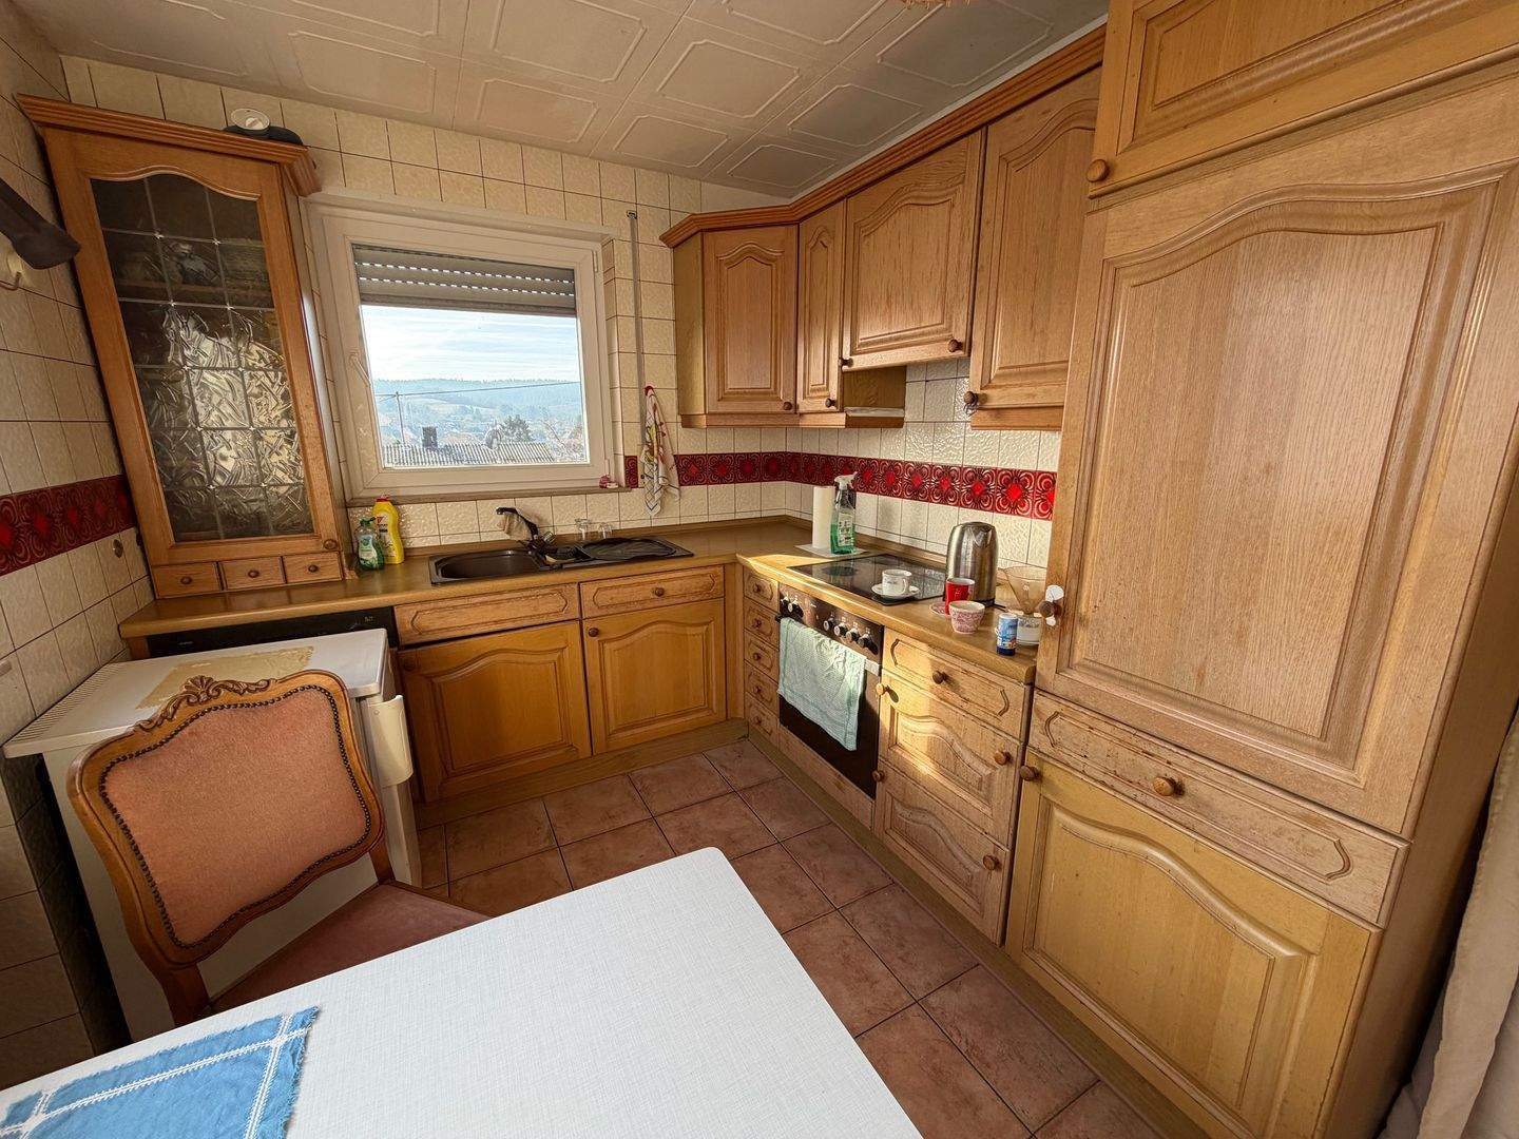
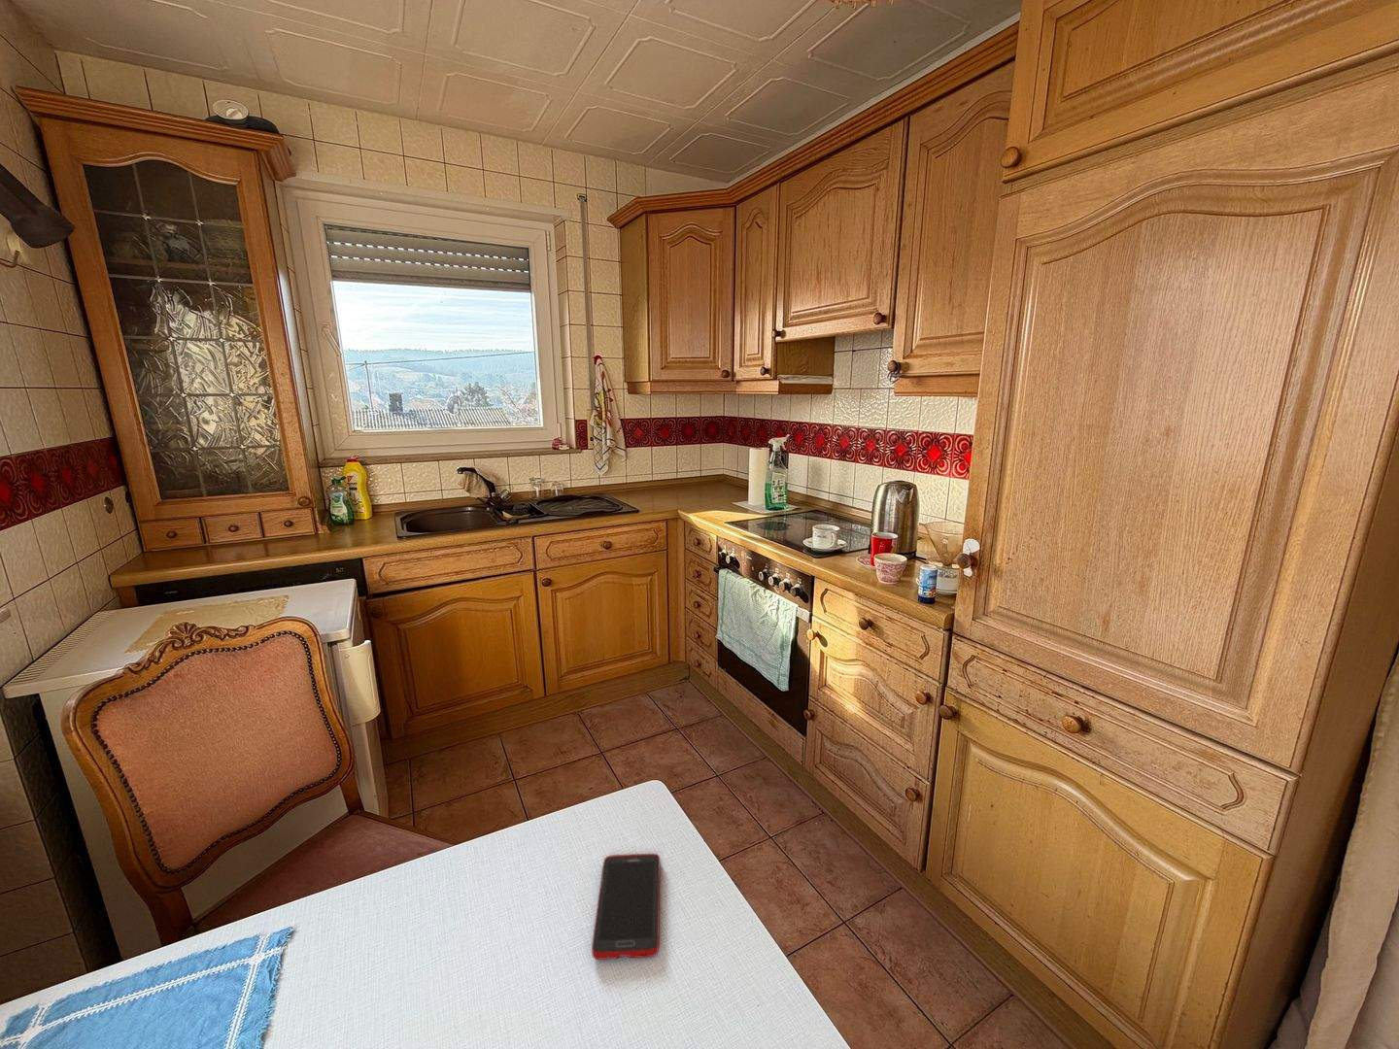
+ cell phone (629, 901)
